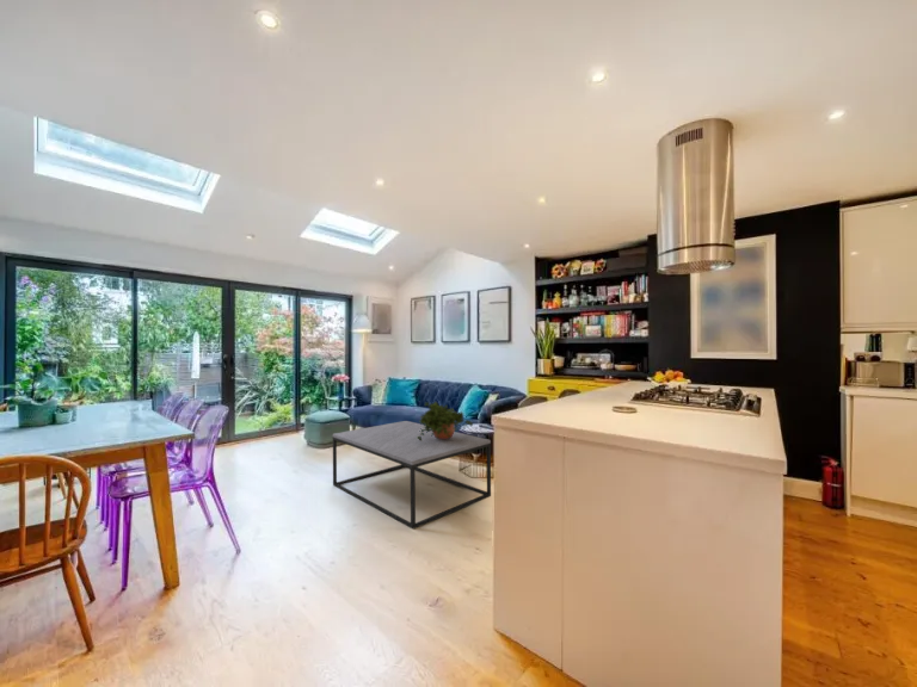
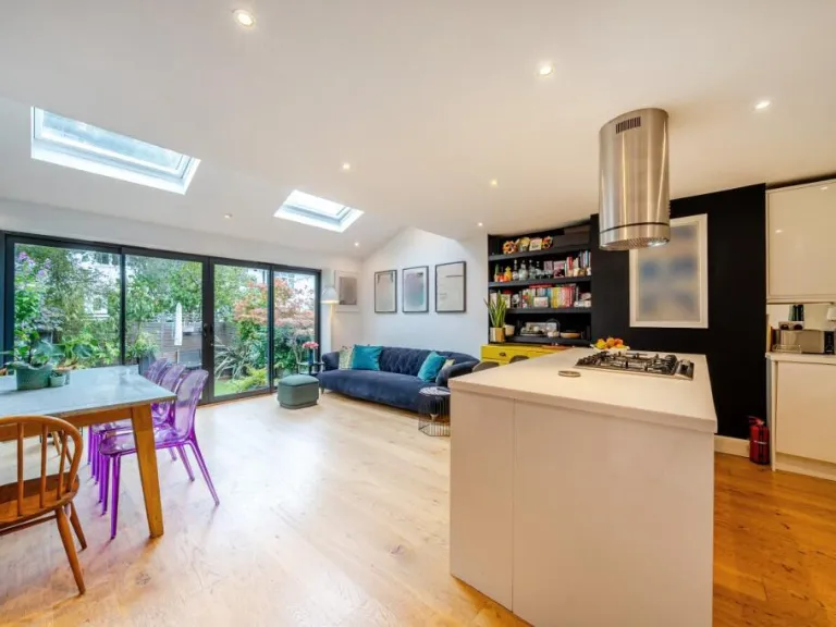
- potted plant (442, 420)
- coffee table (408, 463)
